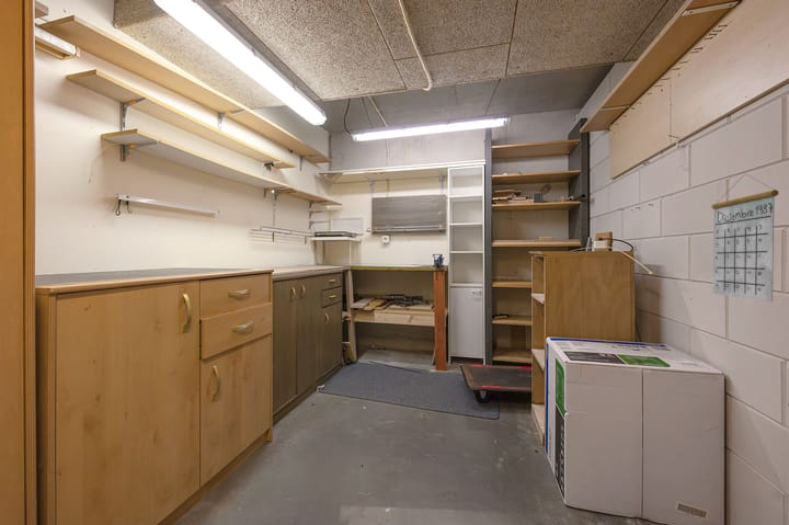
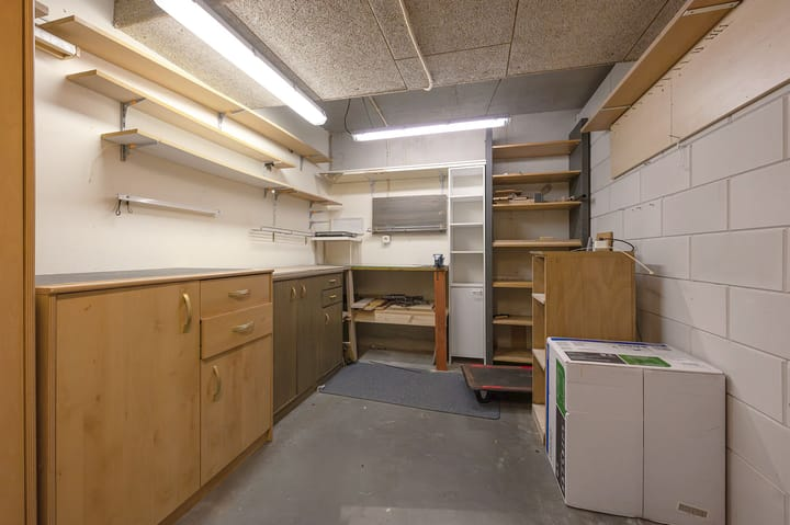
- calendar (741, 236)
